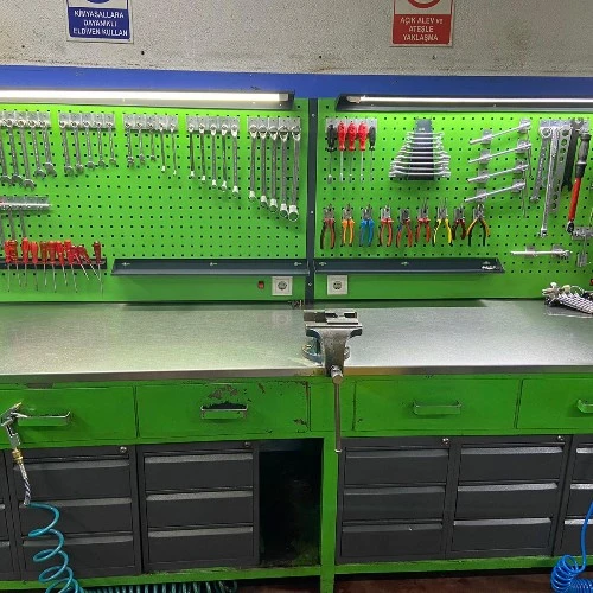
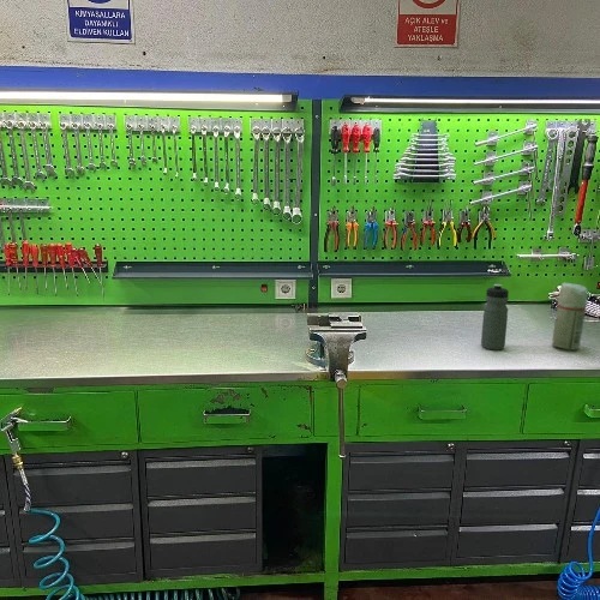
+ spray can (569, 316)
+ water bottle (494, 316)
